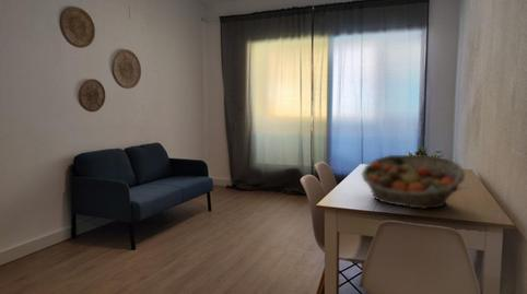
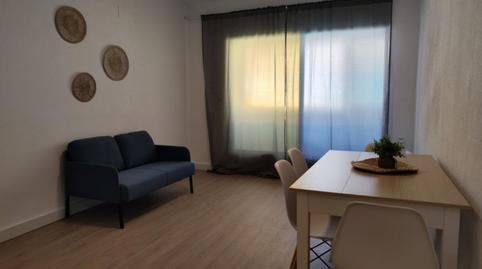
- fruit basket (410, 179)
